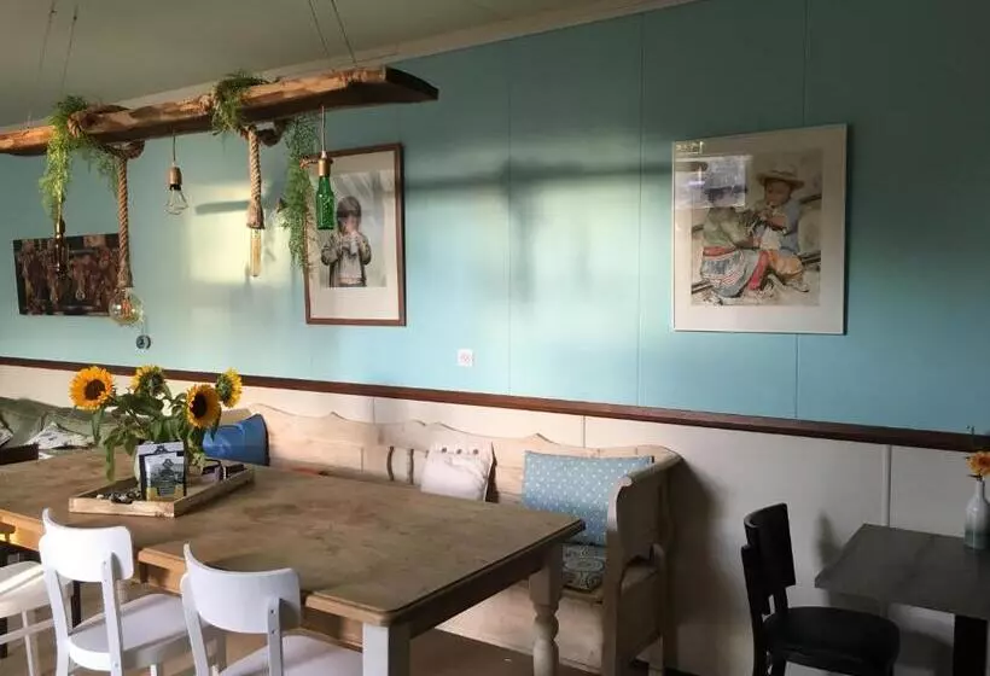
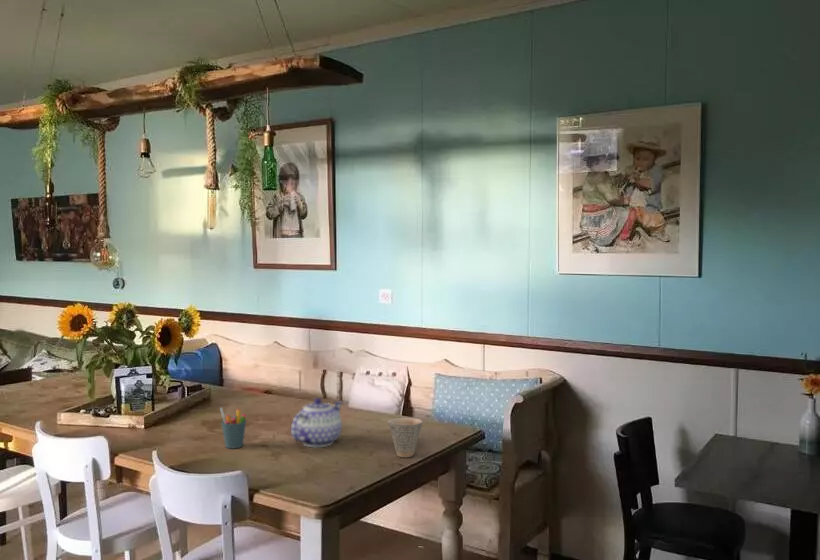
+ pen holder (234, 426)
+ cup (405, 437)
+ teapot (318, 420)
